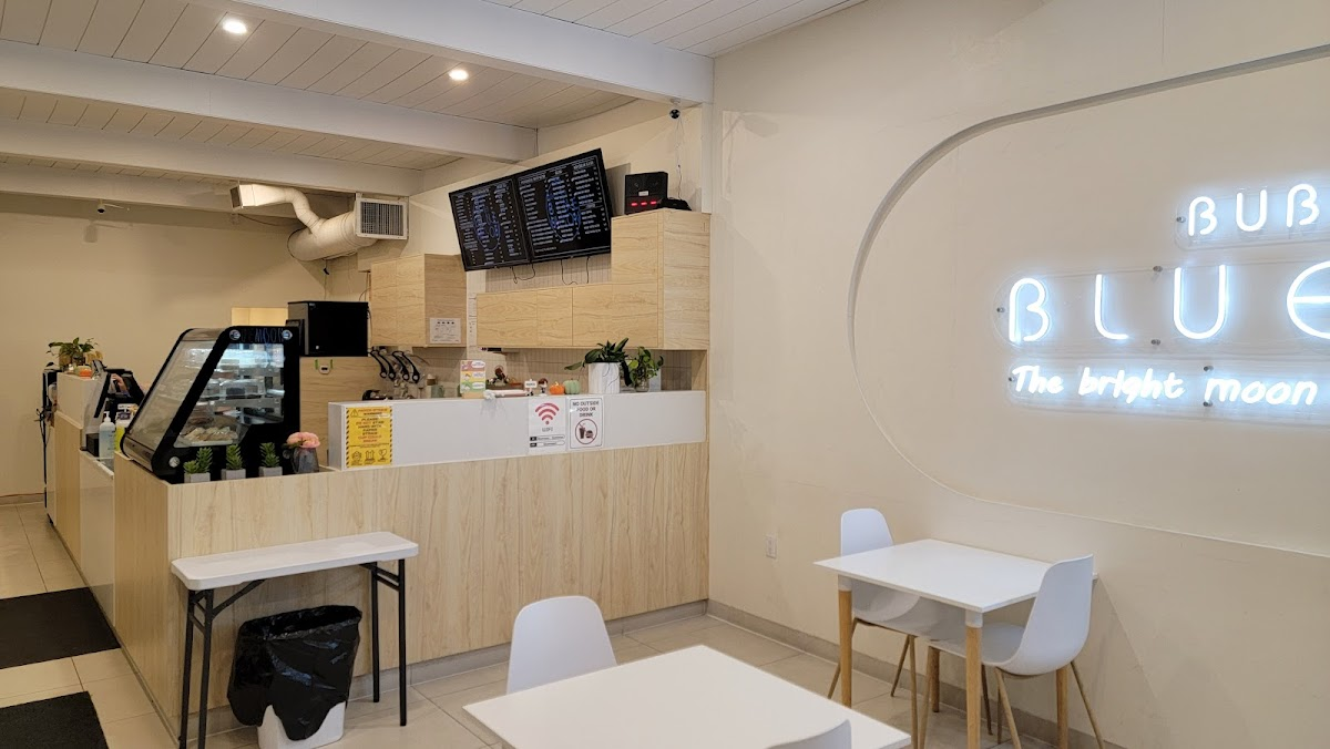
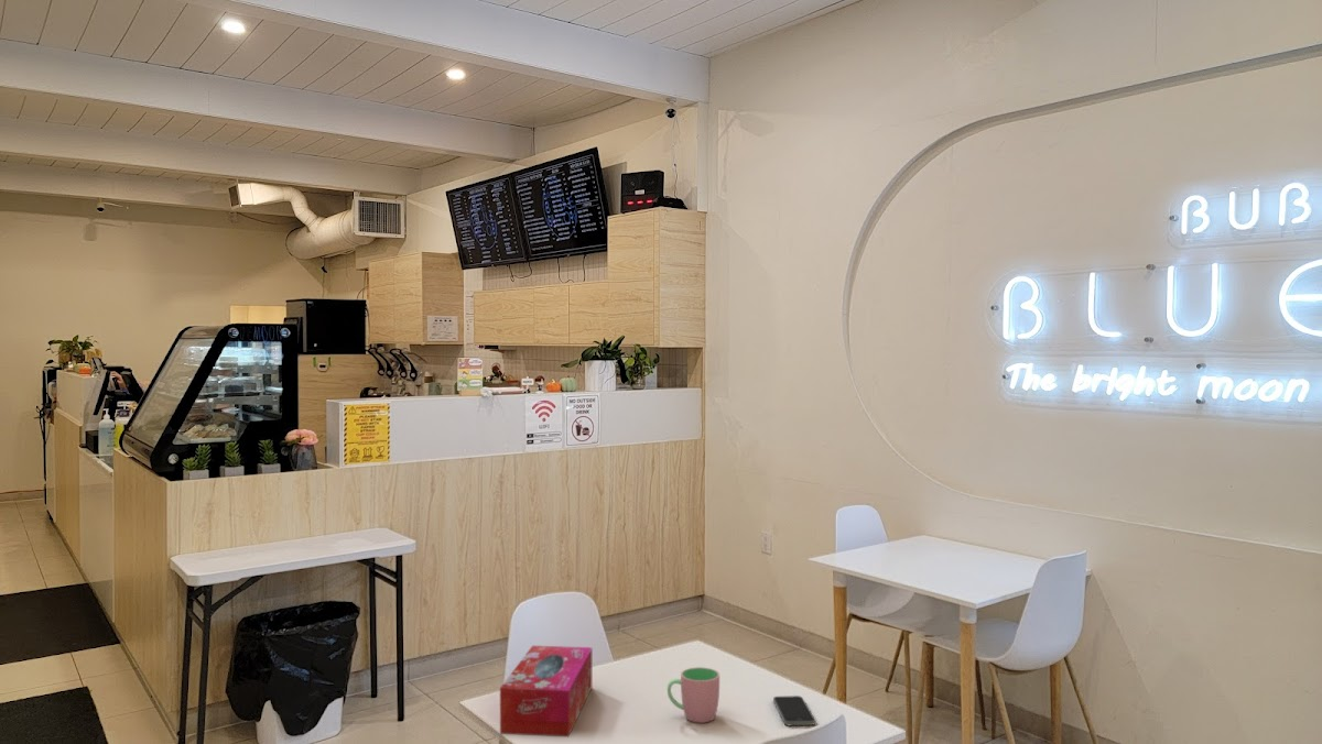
+ tissue box (549, 687)
+ cup (693, 694)
+ smartphone (793, 710)
